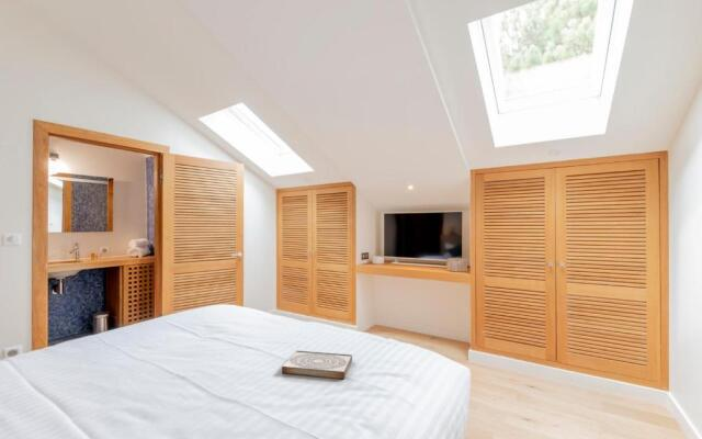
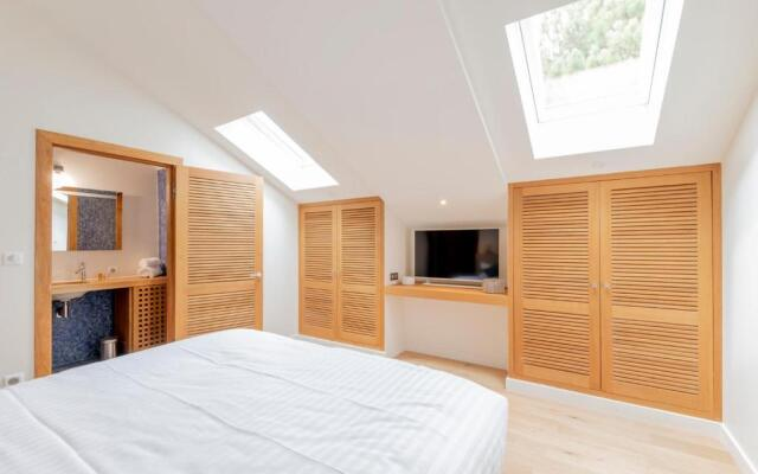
- book (318, 363)
